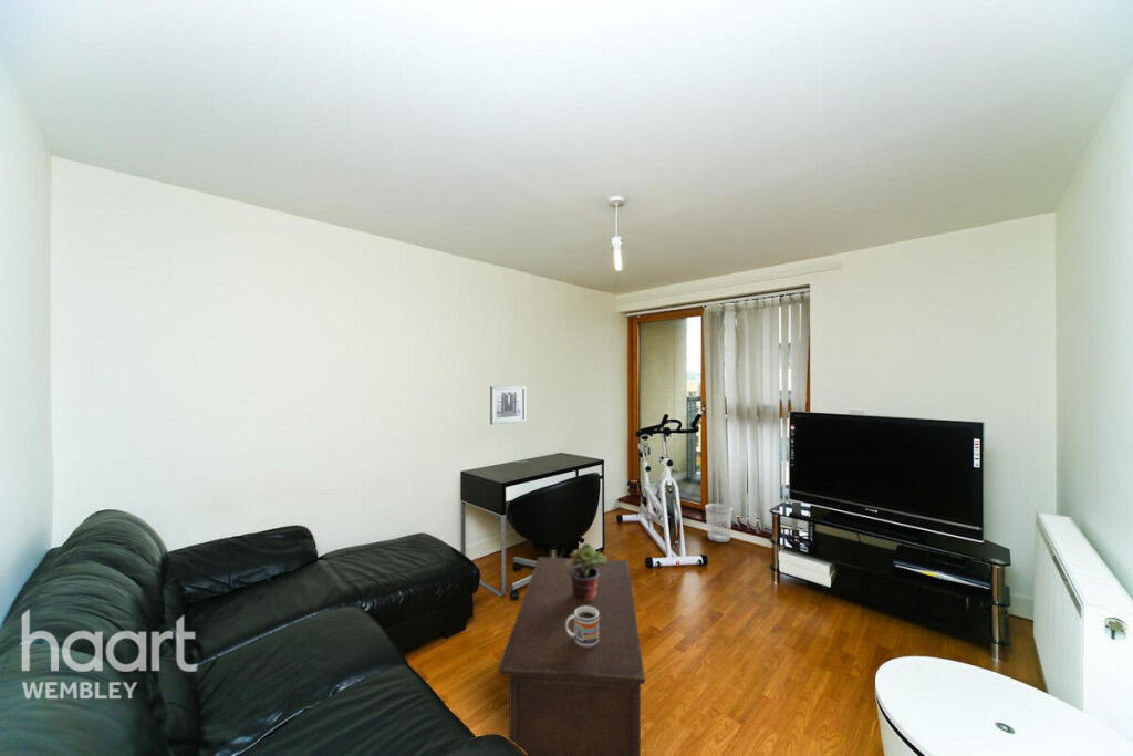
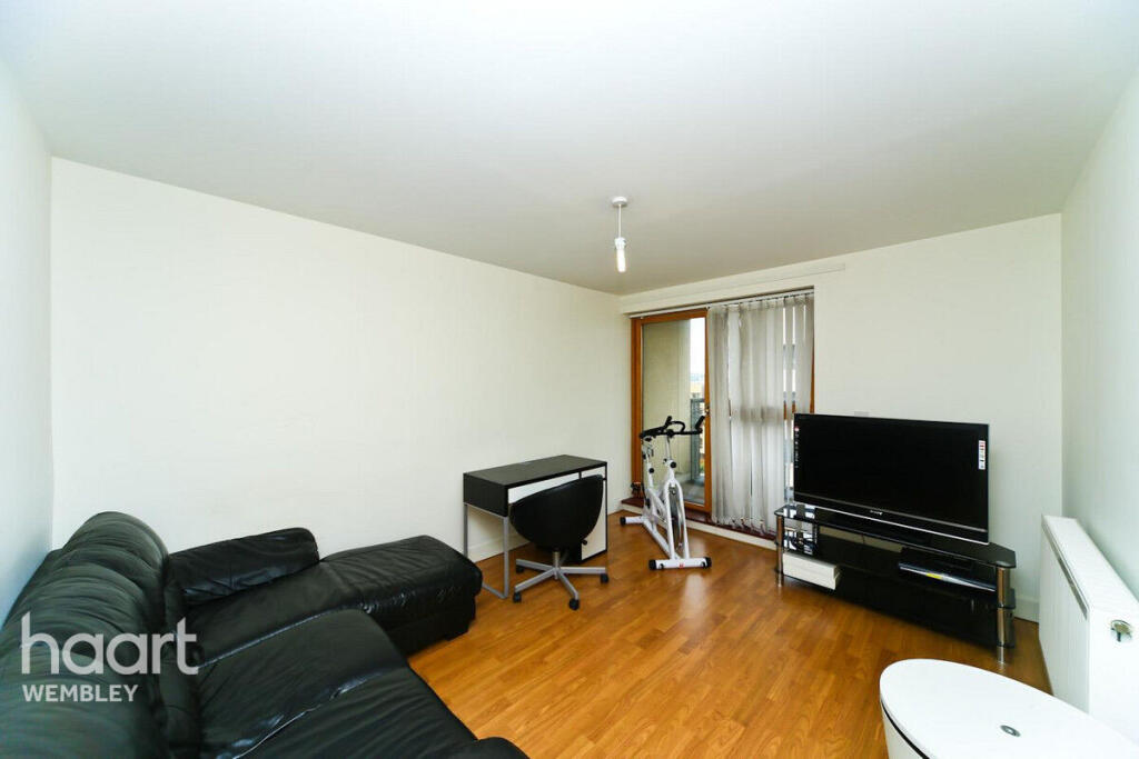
- mug (583, 624)
- cabinet (578, 649)
- potted plant (586, 568)
- wall art (508, 404)
- wastebasket (718, 522)
